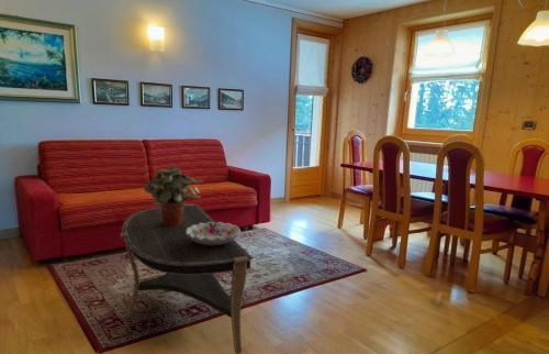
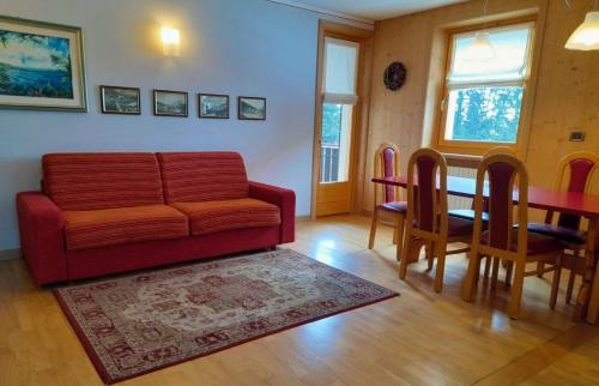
- potted plant (172, 193)
- decorative bowl (213, 234)
- coffee table (172, 269)
